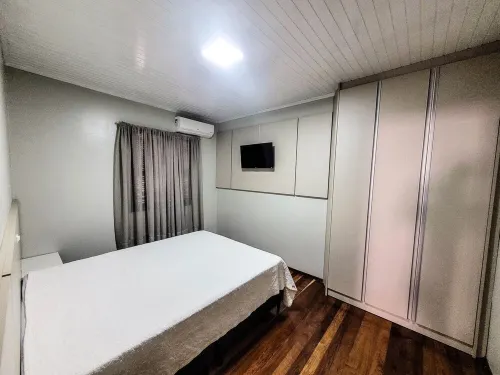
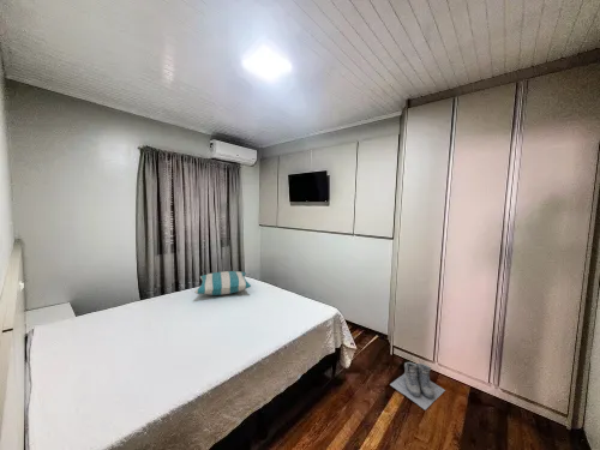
+ pillow (223, 282)
+ boots (418, 377)
